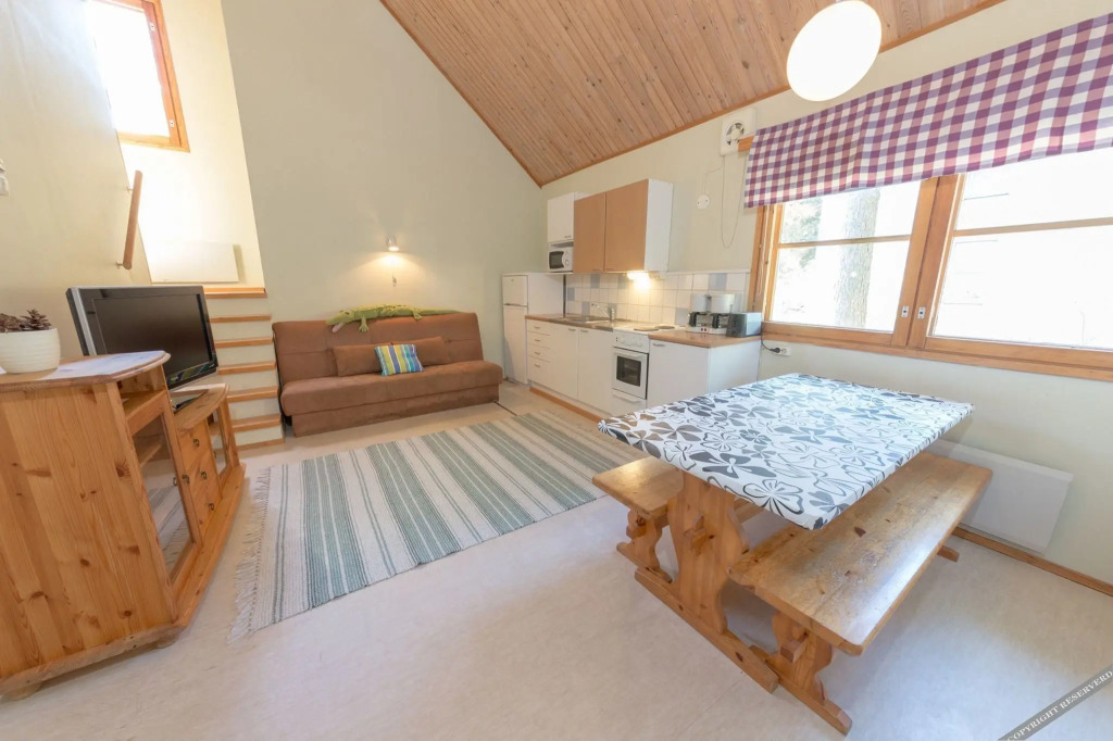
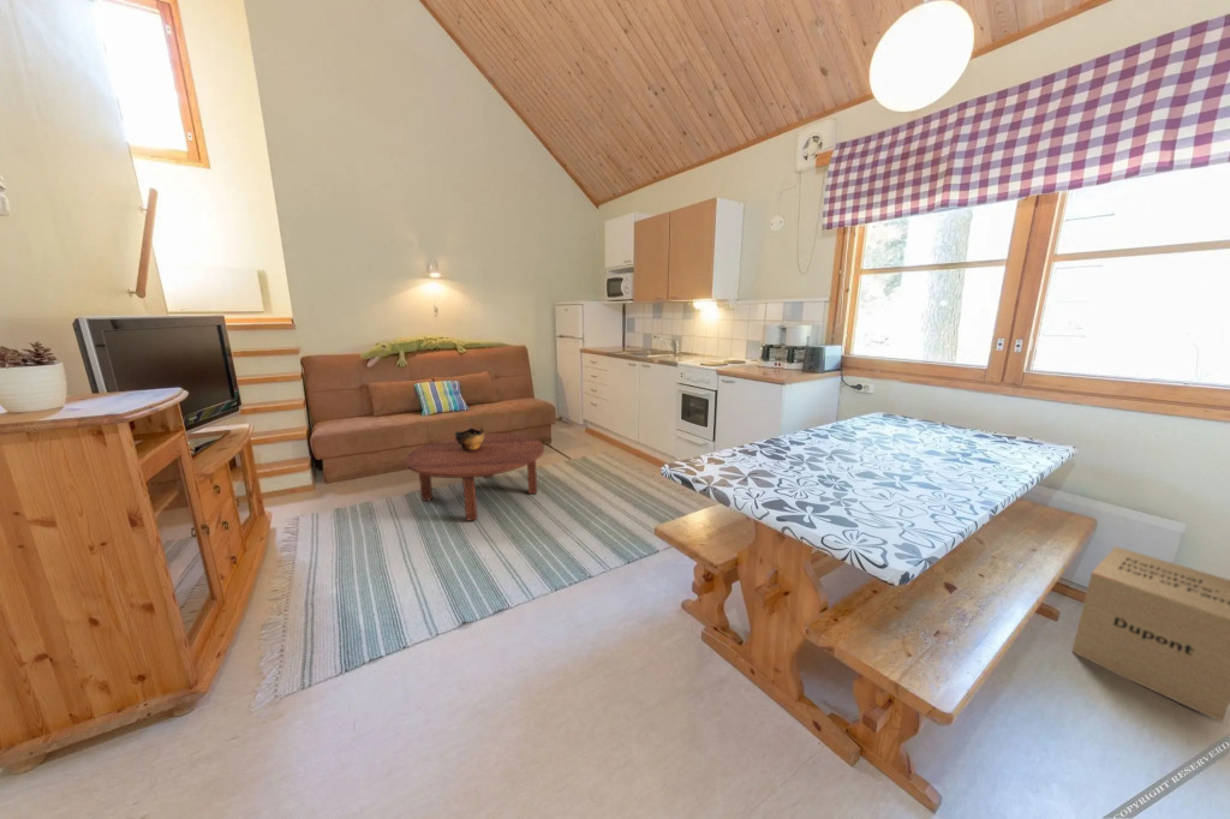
+ coffee table (479, 473)
+ cardboard box (1163, 623)
+ decorative bowl (468, 437)
